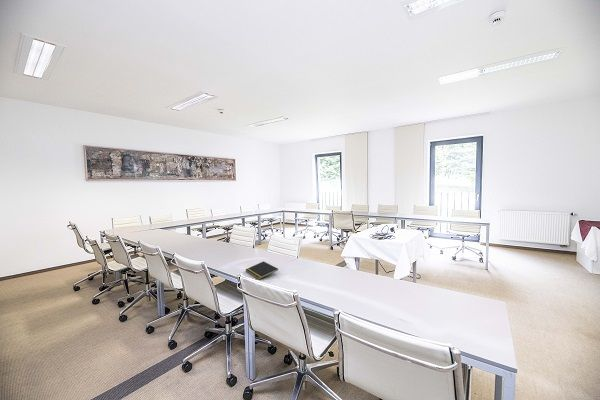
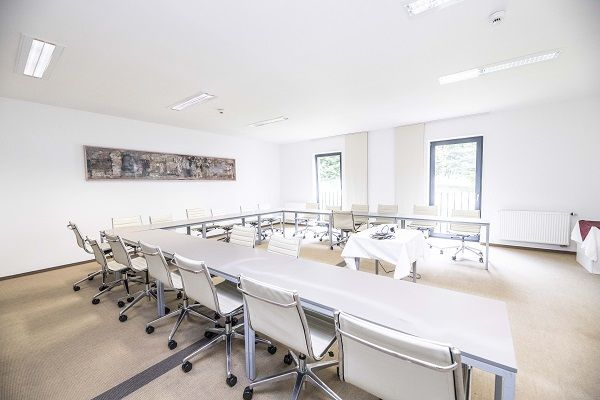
- notepad (261, 269)
